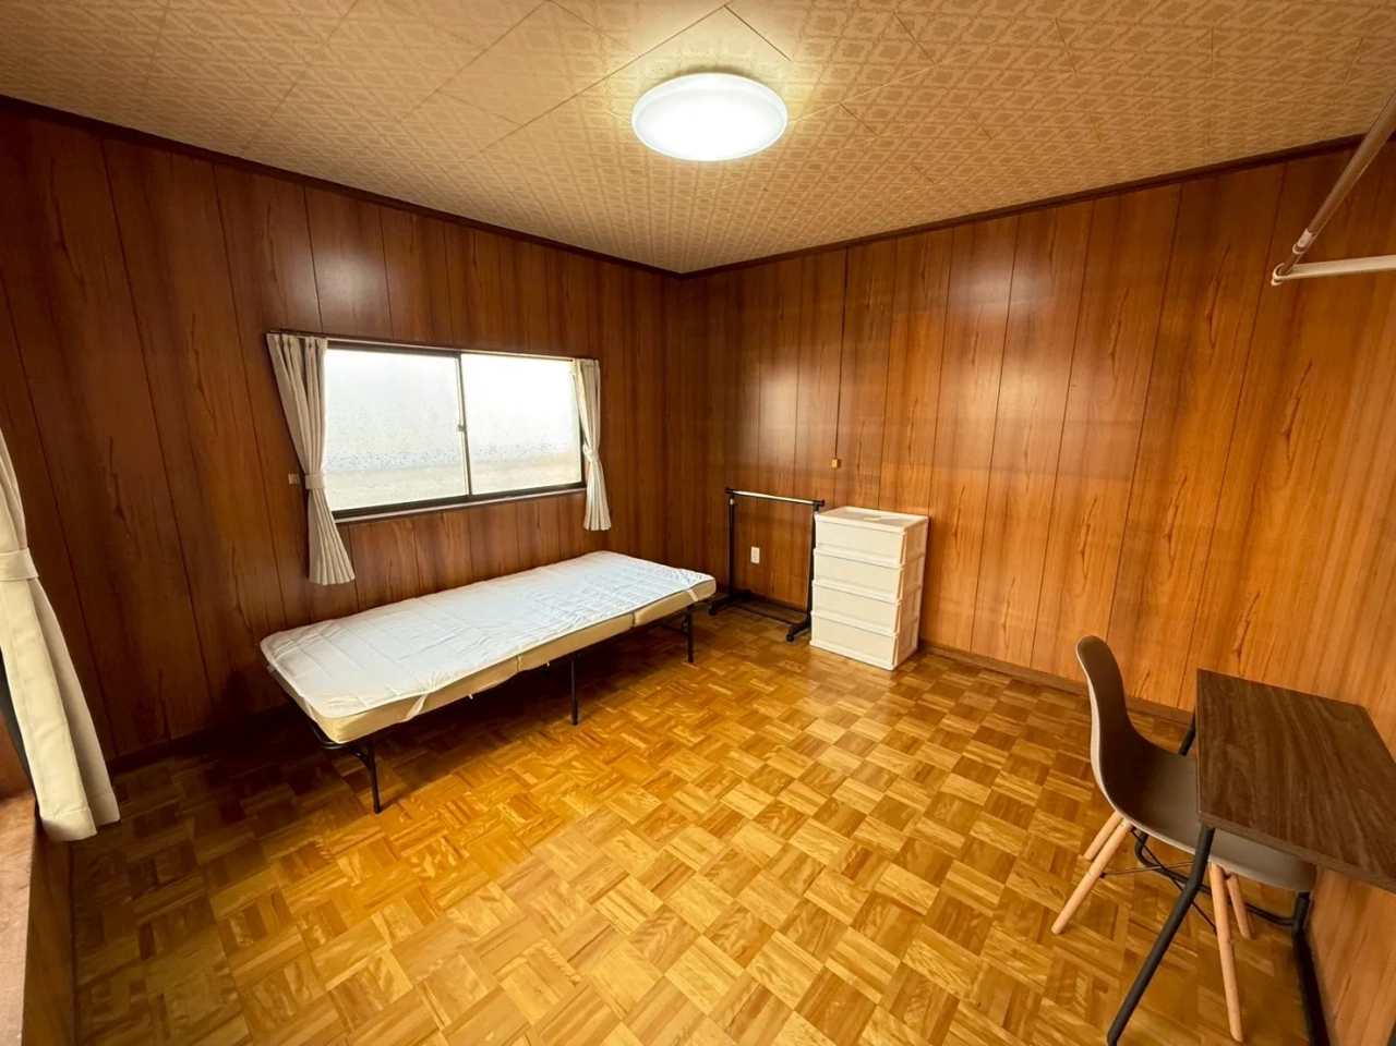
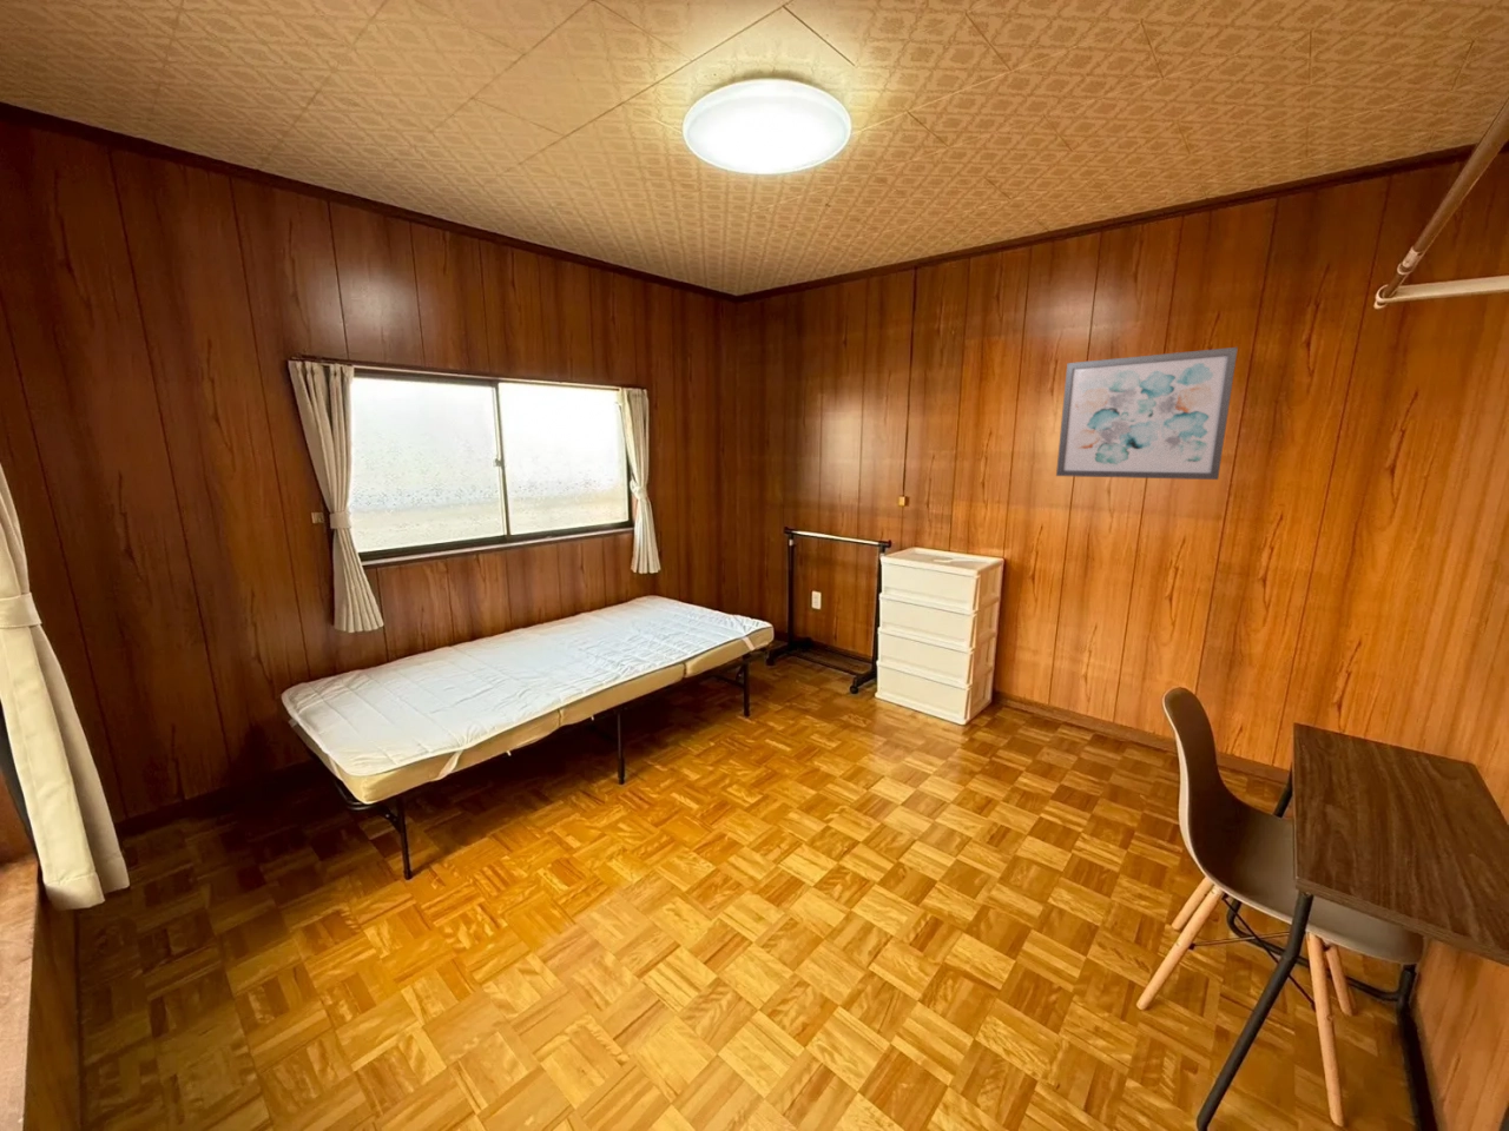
+ wall art (1137, 417)
